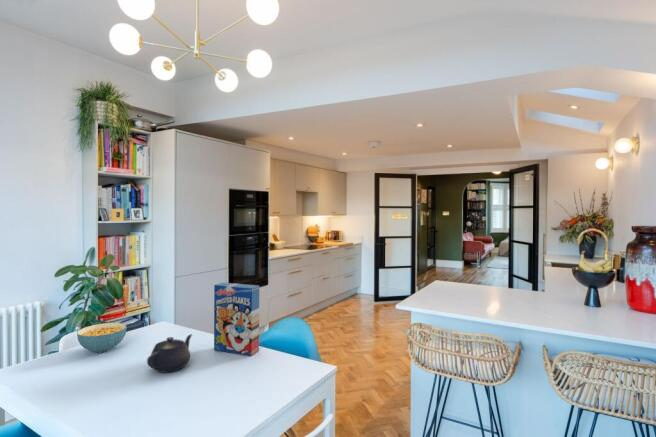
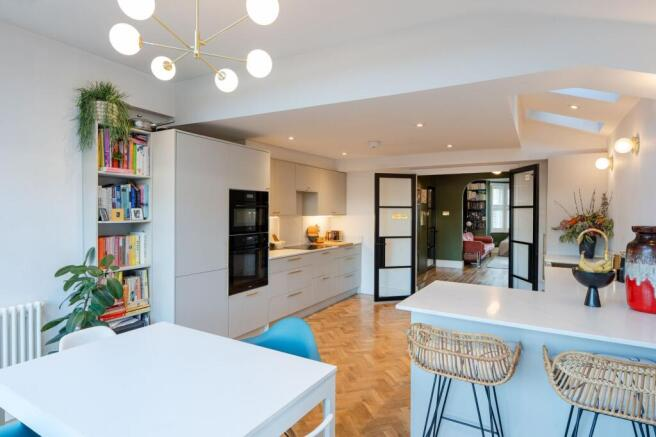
- teapot (171, 351)
- cereal box (236, 317)
- cereal bowl (102, 339)
